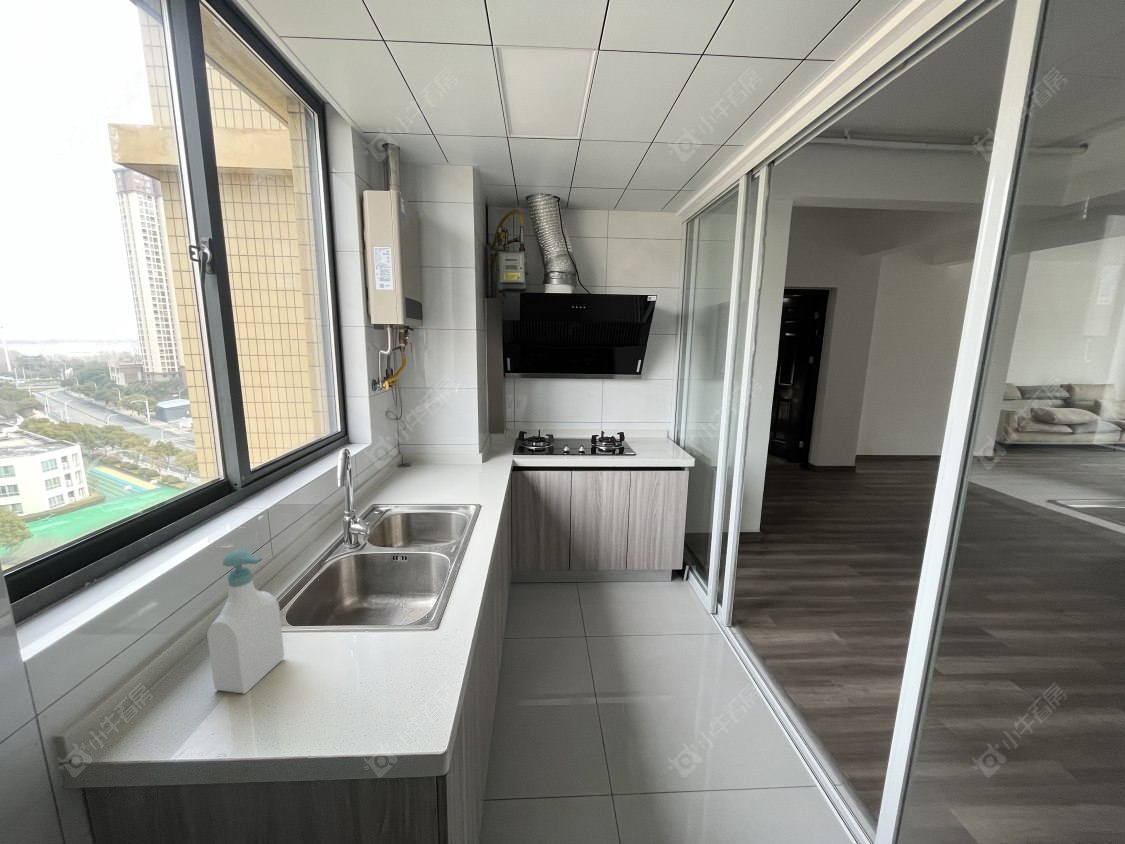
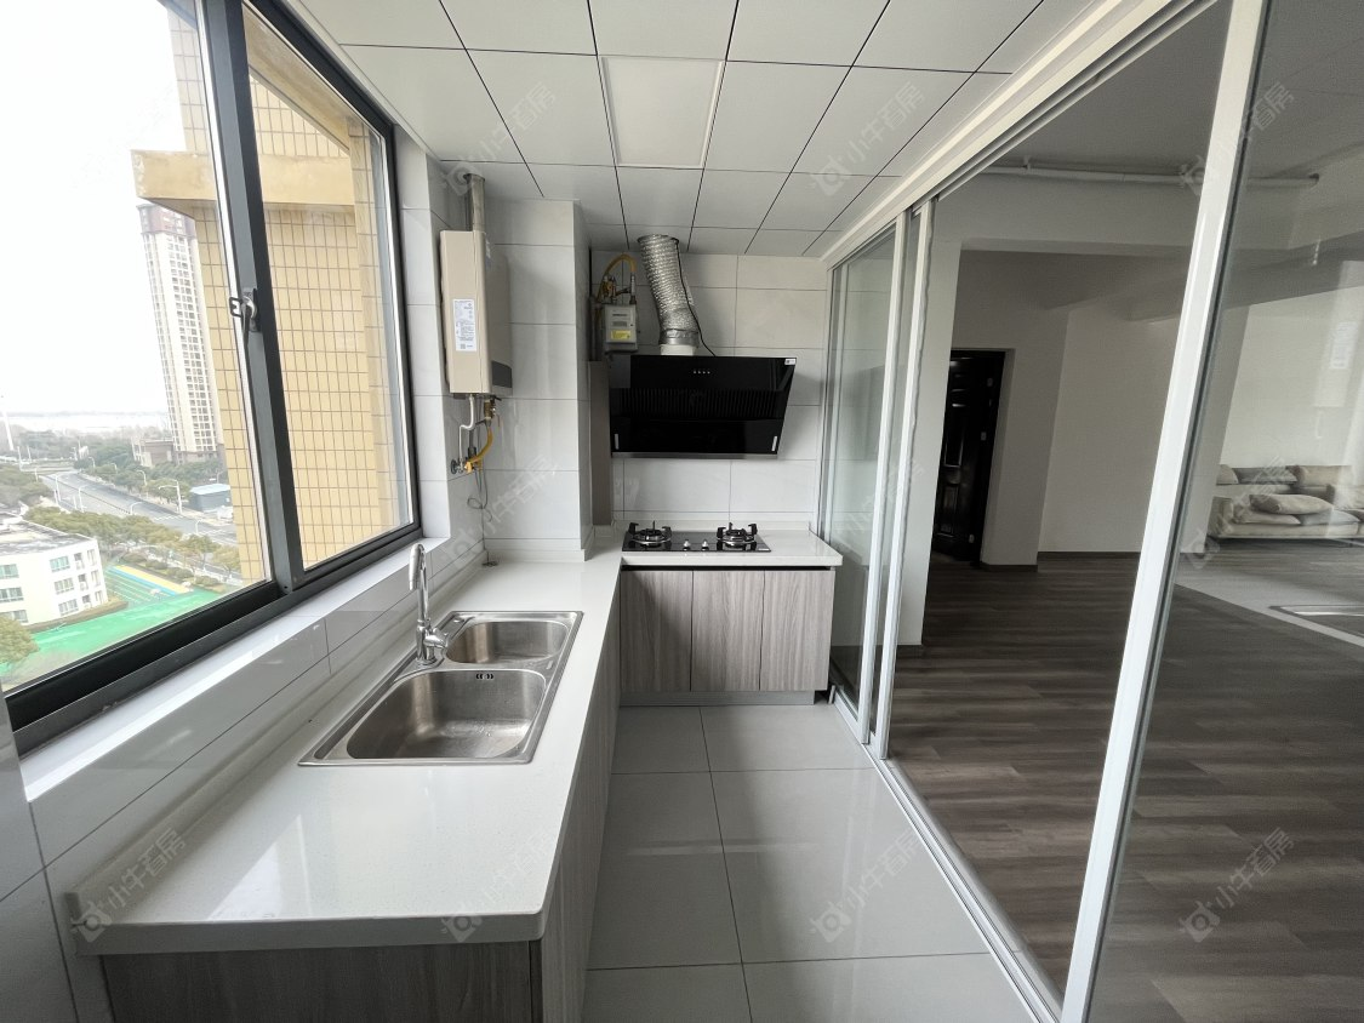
- soap bottle (248, 614)
